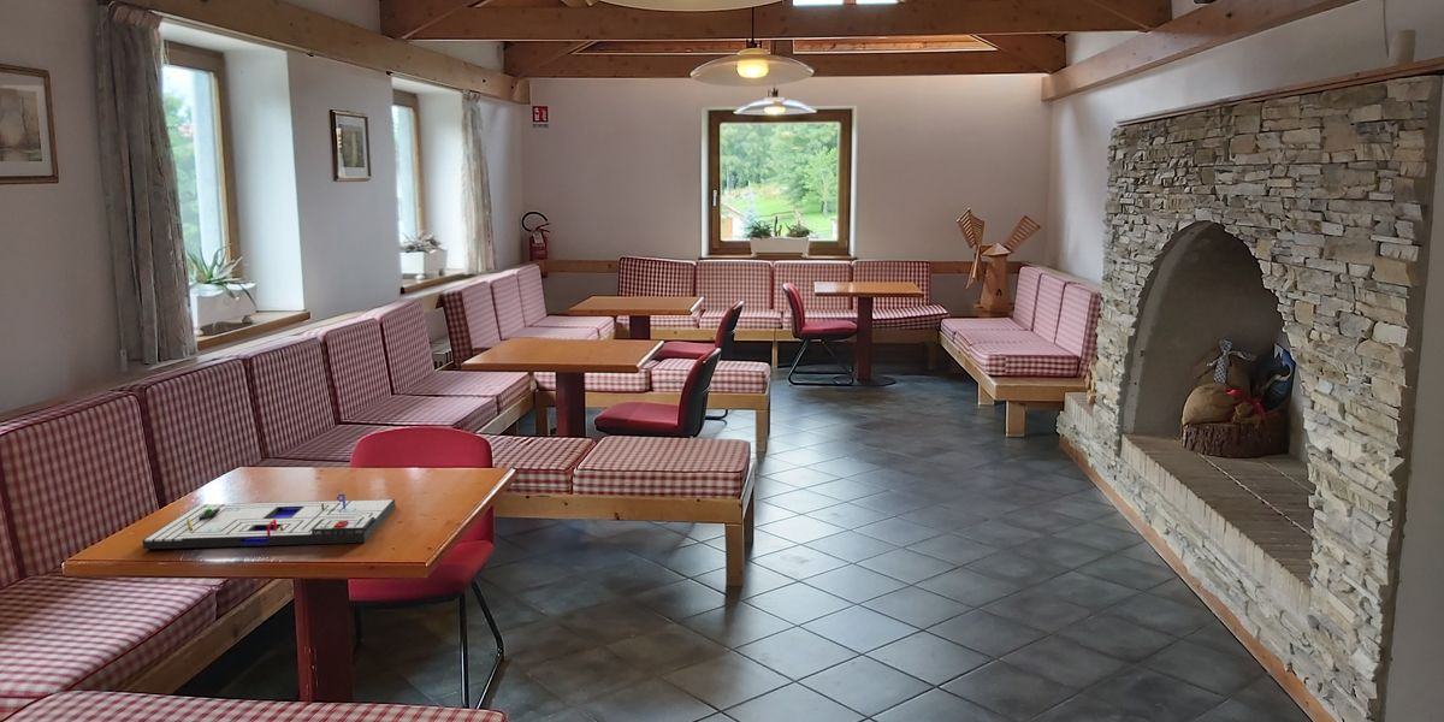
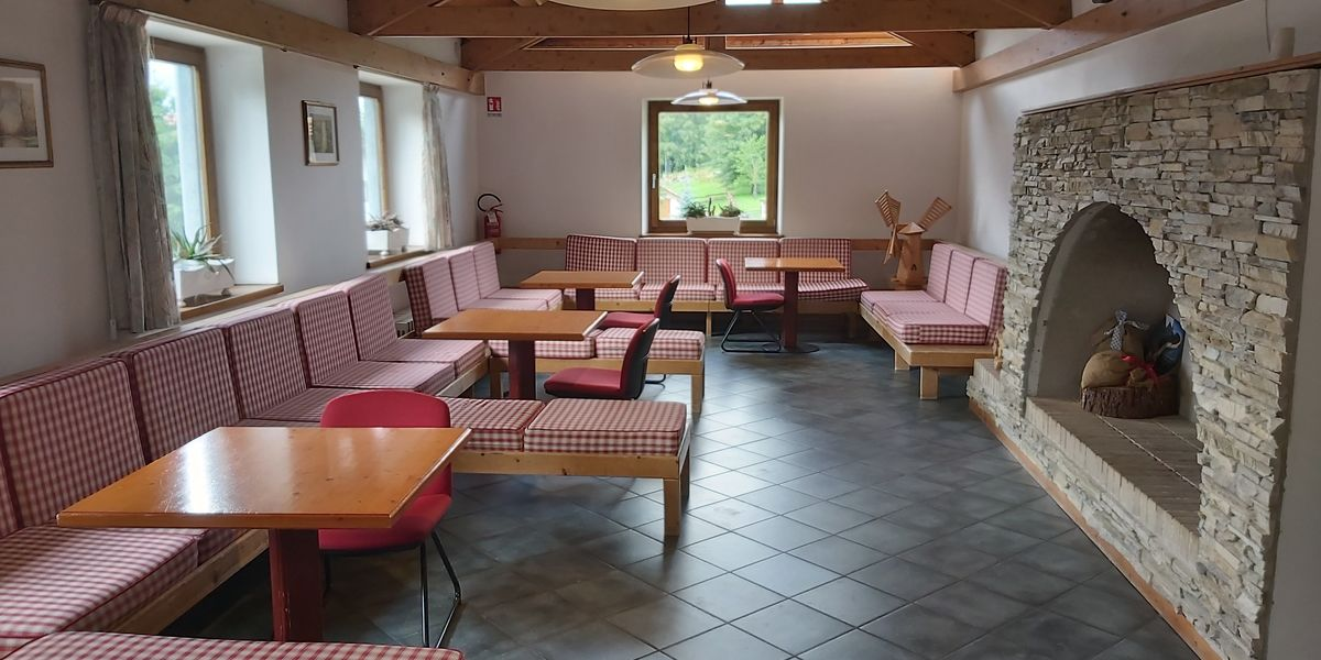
- board game (276, 505)
